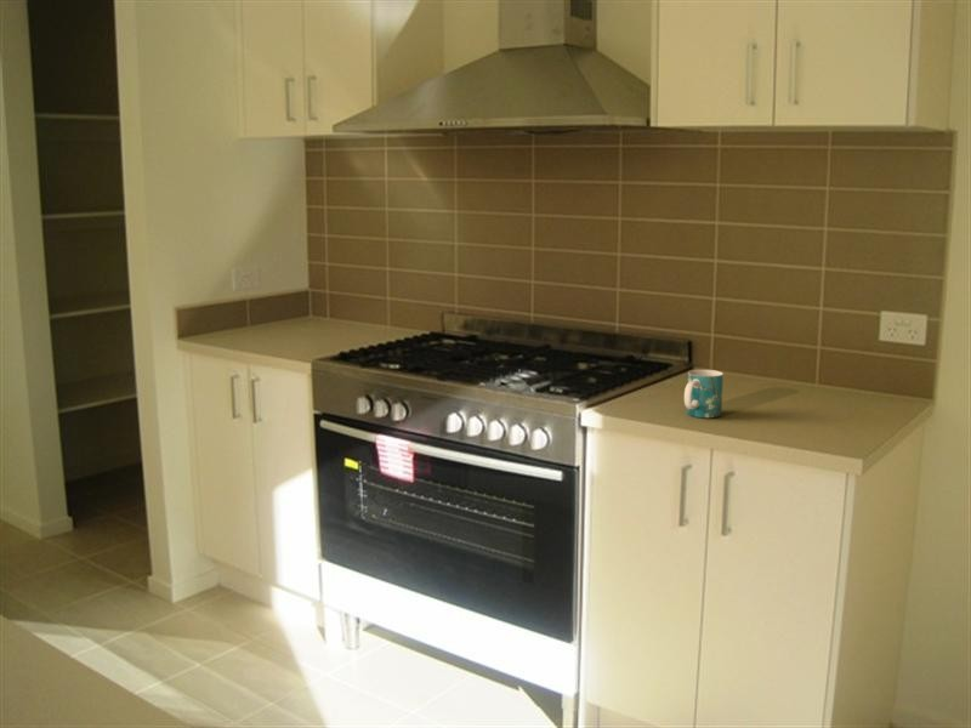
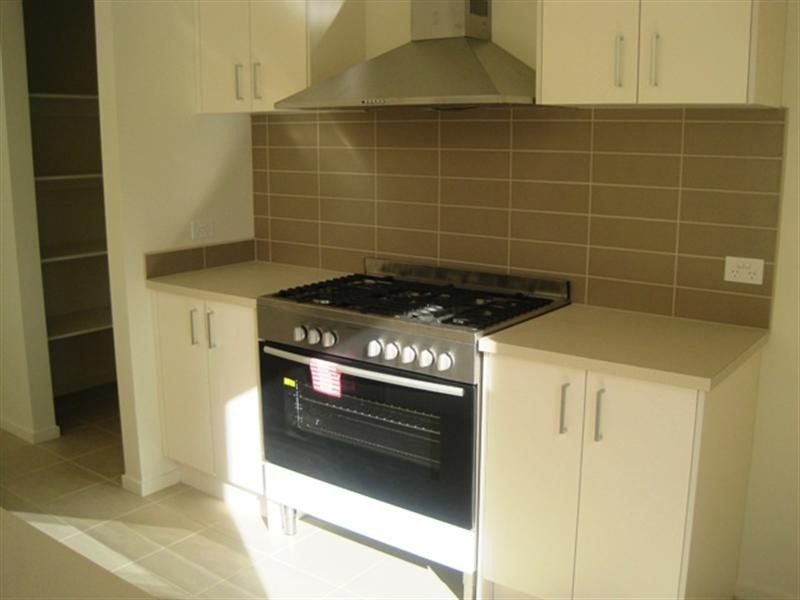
- mug (700, 394)
